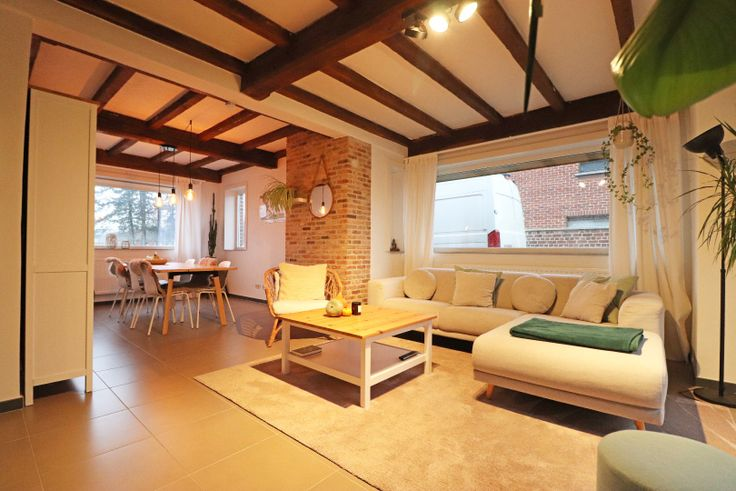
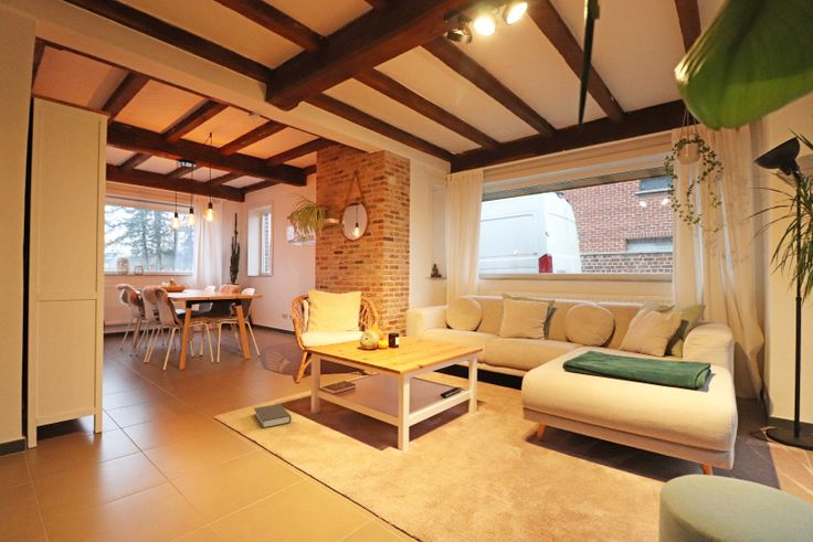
+ book (272, 415)
